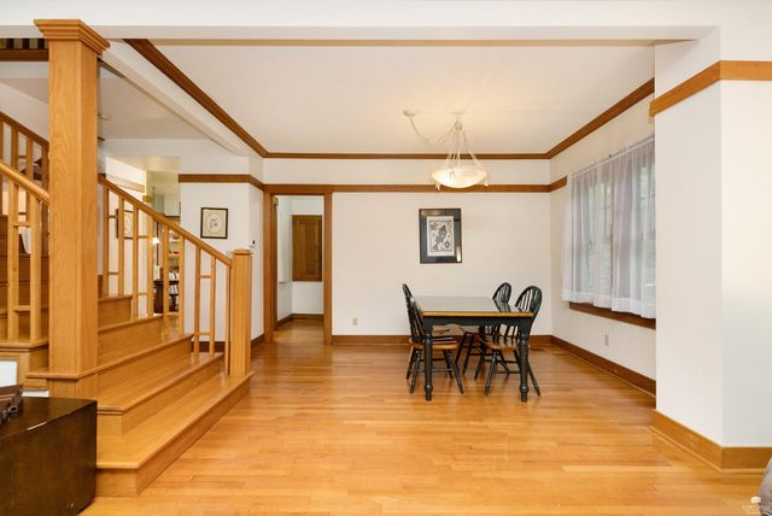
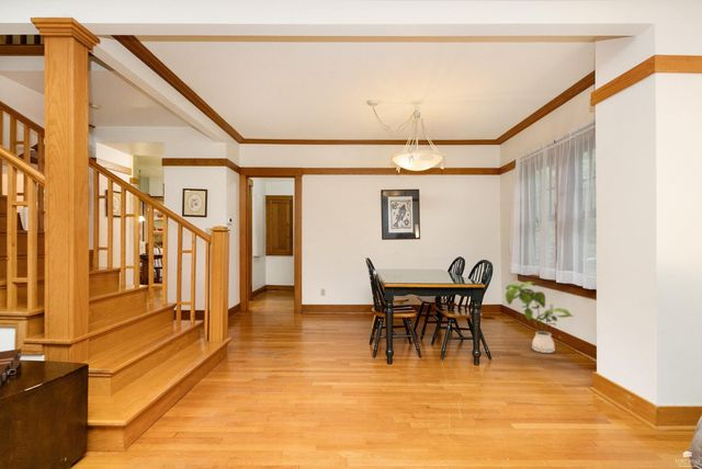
+ house plant (532, 317)
